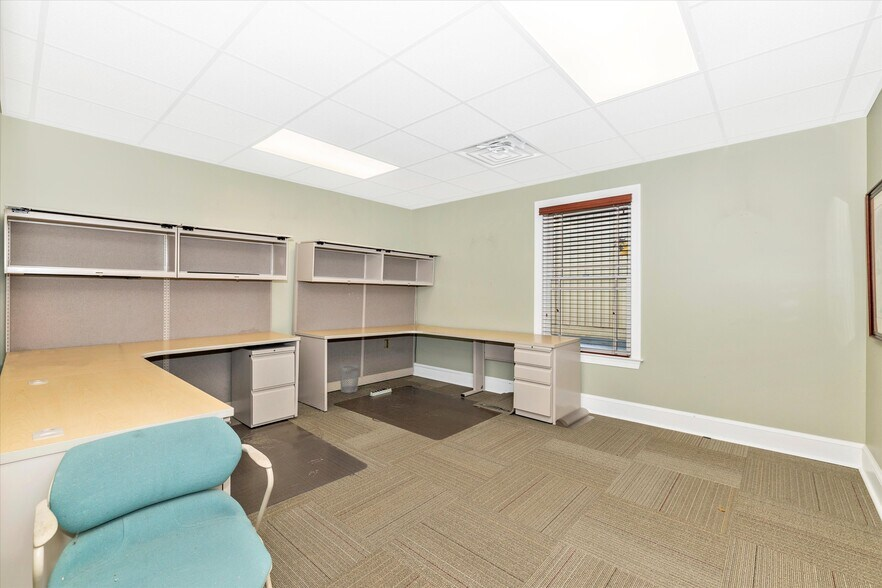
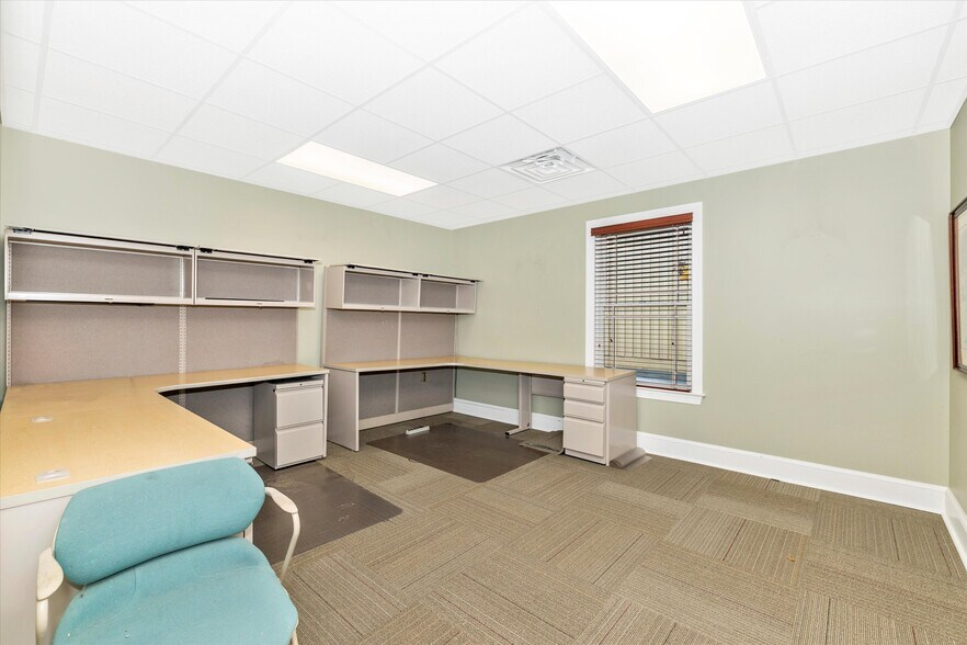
- wastebasket (349, 378)
